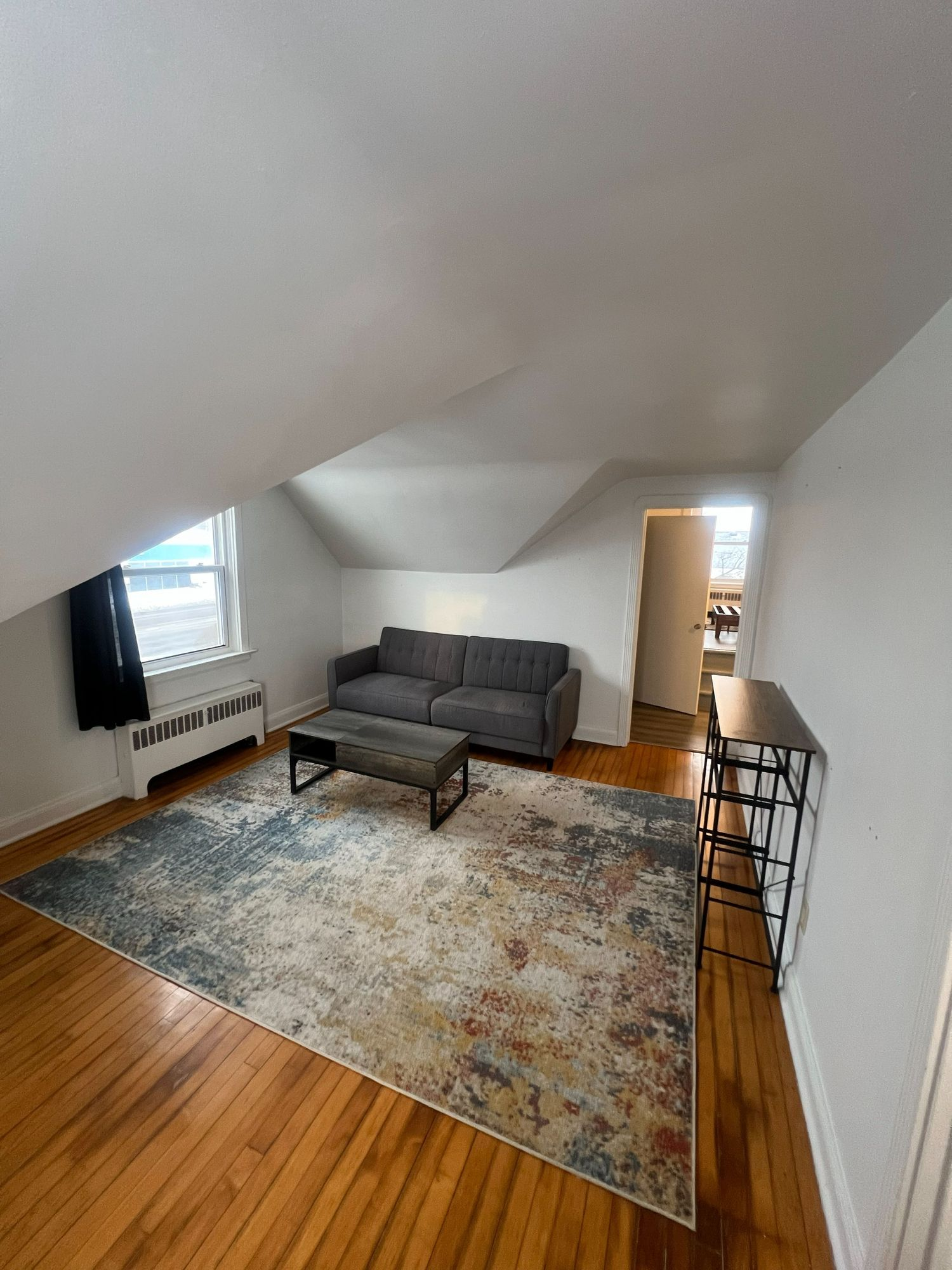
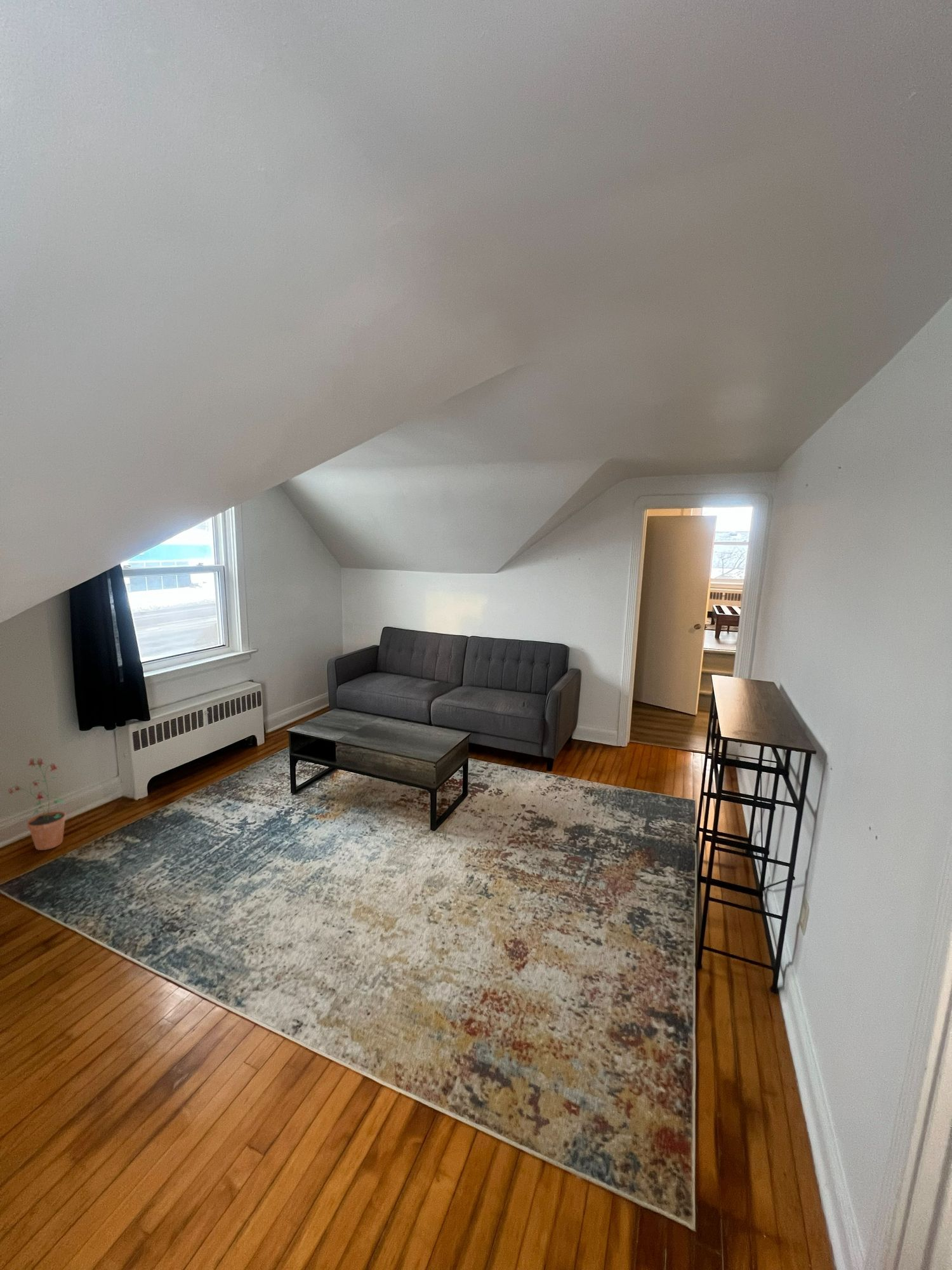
+ potted plant (41, 805)
